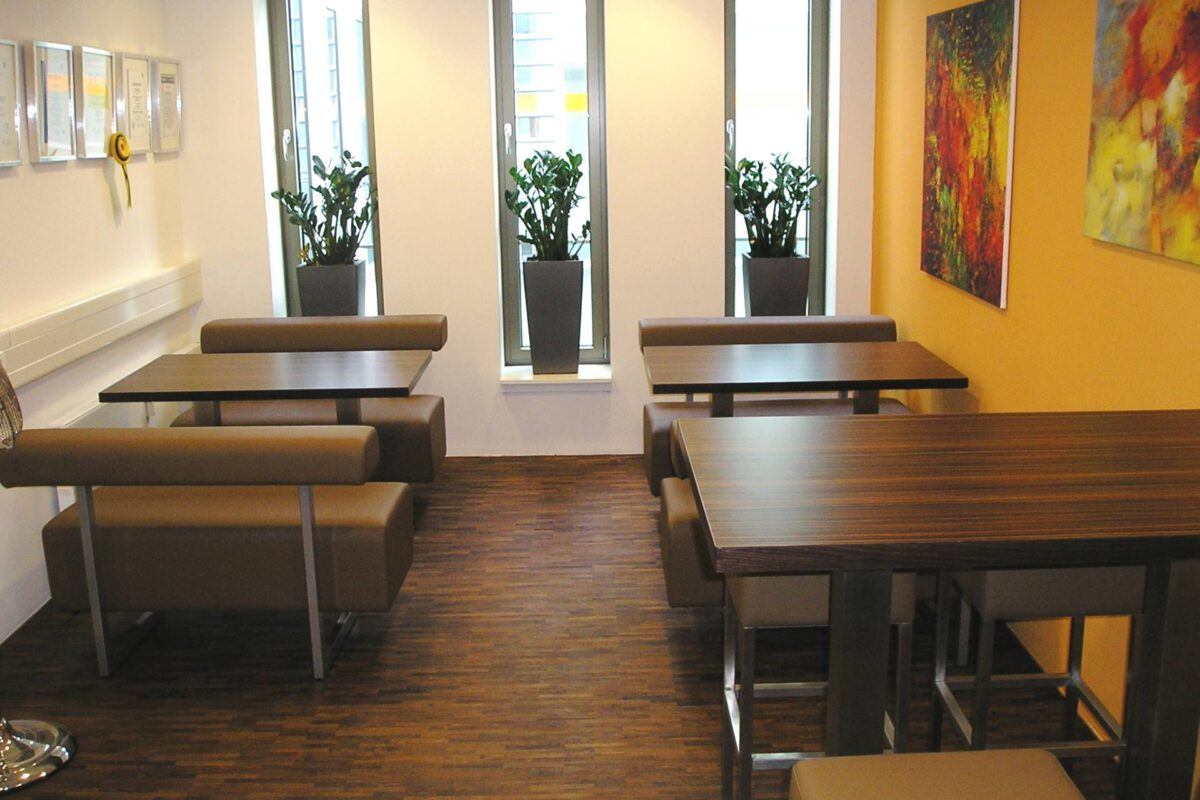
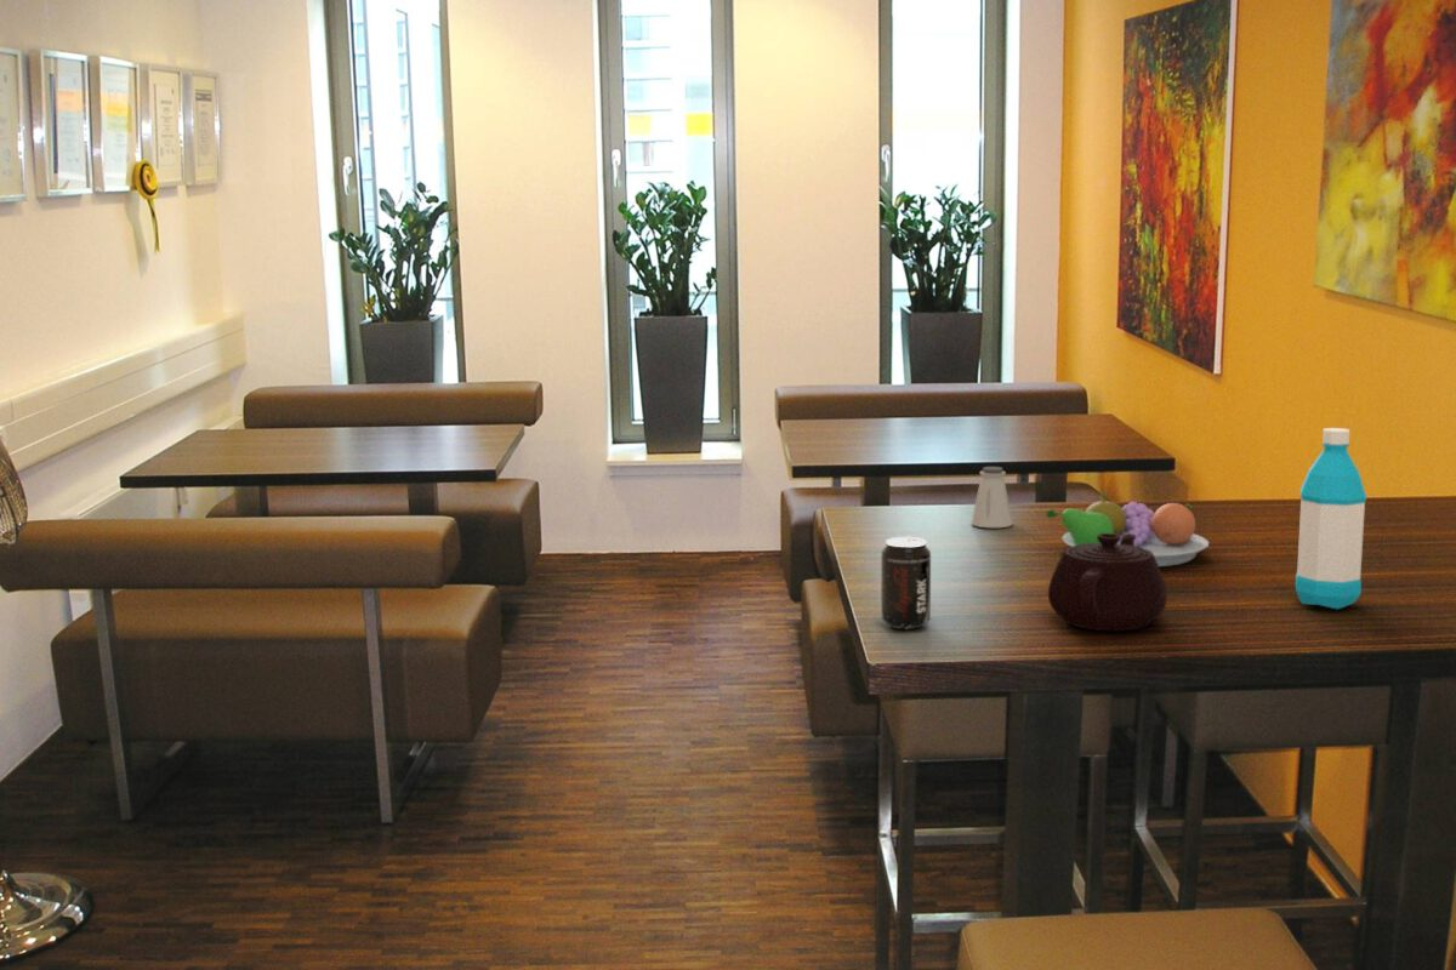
+ water bottle (1331, 517)
+ saltshaker (991, 496)
+ fruit bowl (1128, 525)
+ beverage can (905, 582)
+ teapot (1109, 576)
